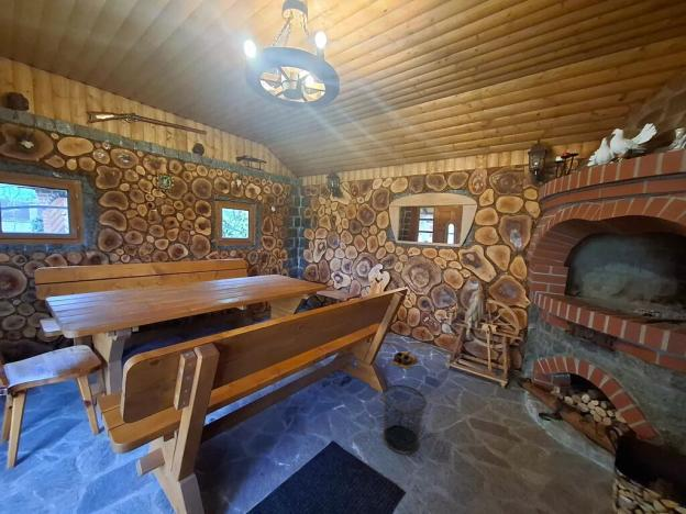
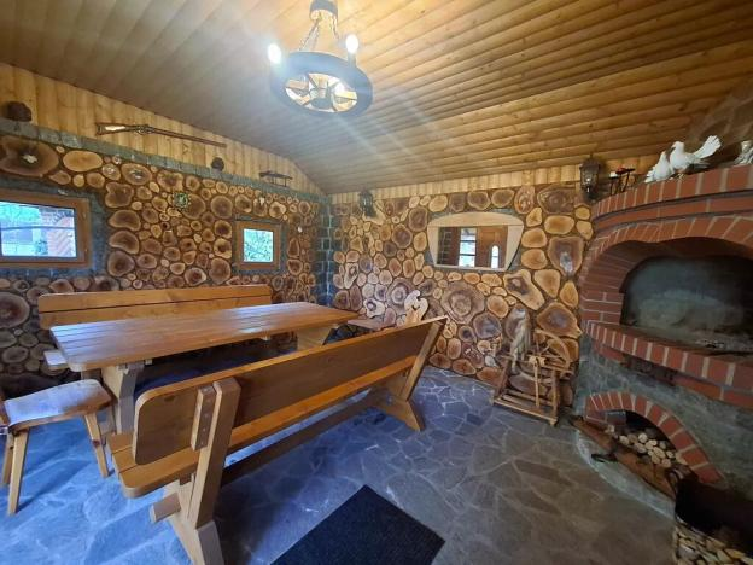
- shoes (403, 357)
- waste bin (401, 417)
